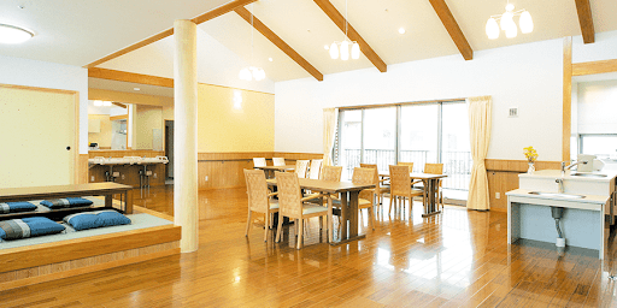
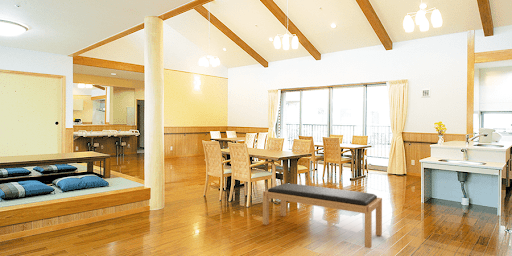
+ bench (319, 205)
